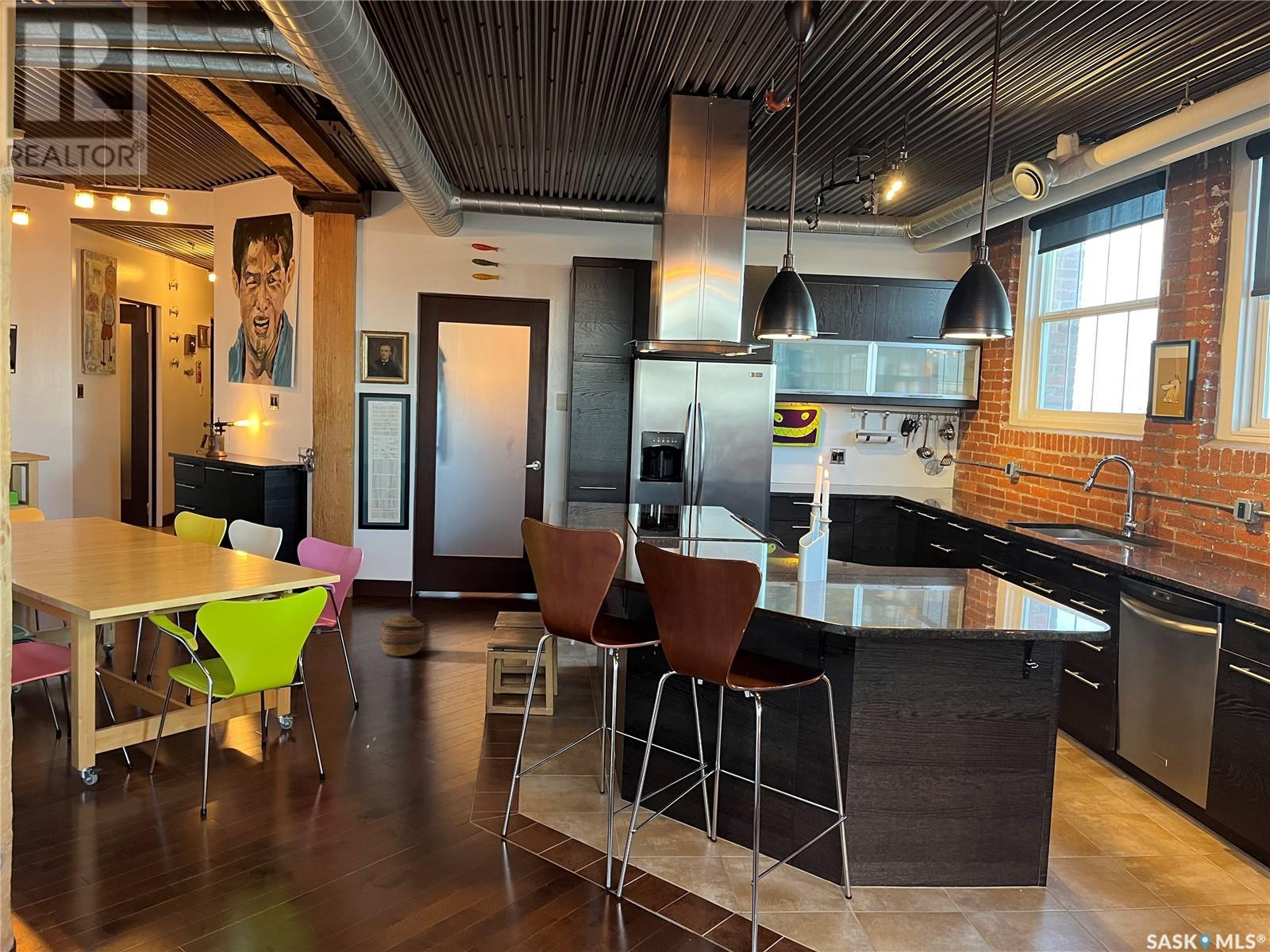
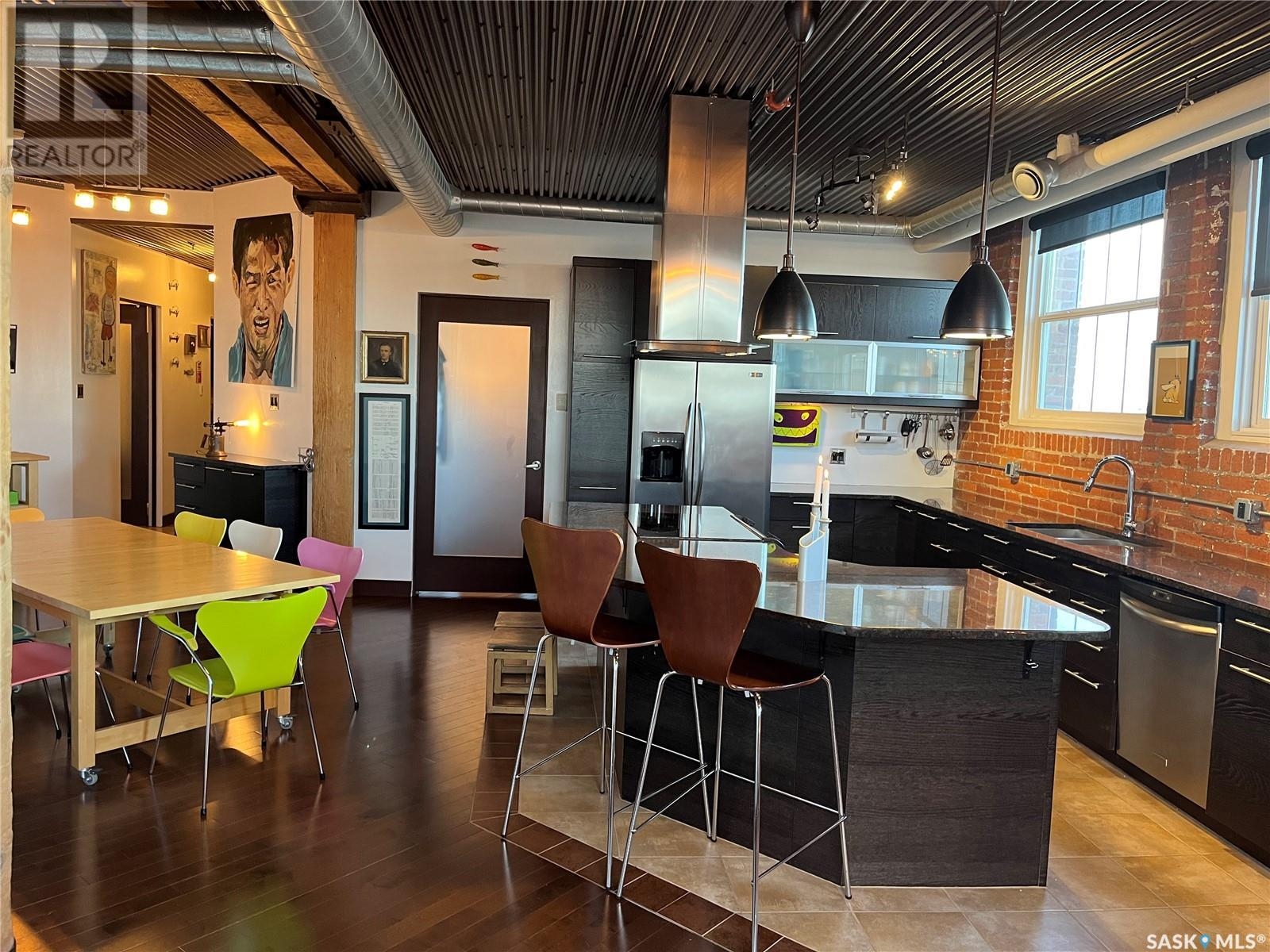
- basket (402, 635)
